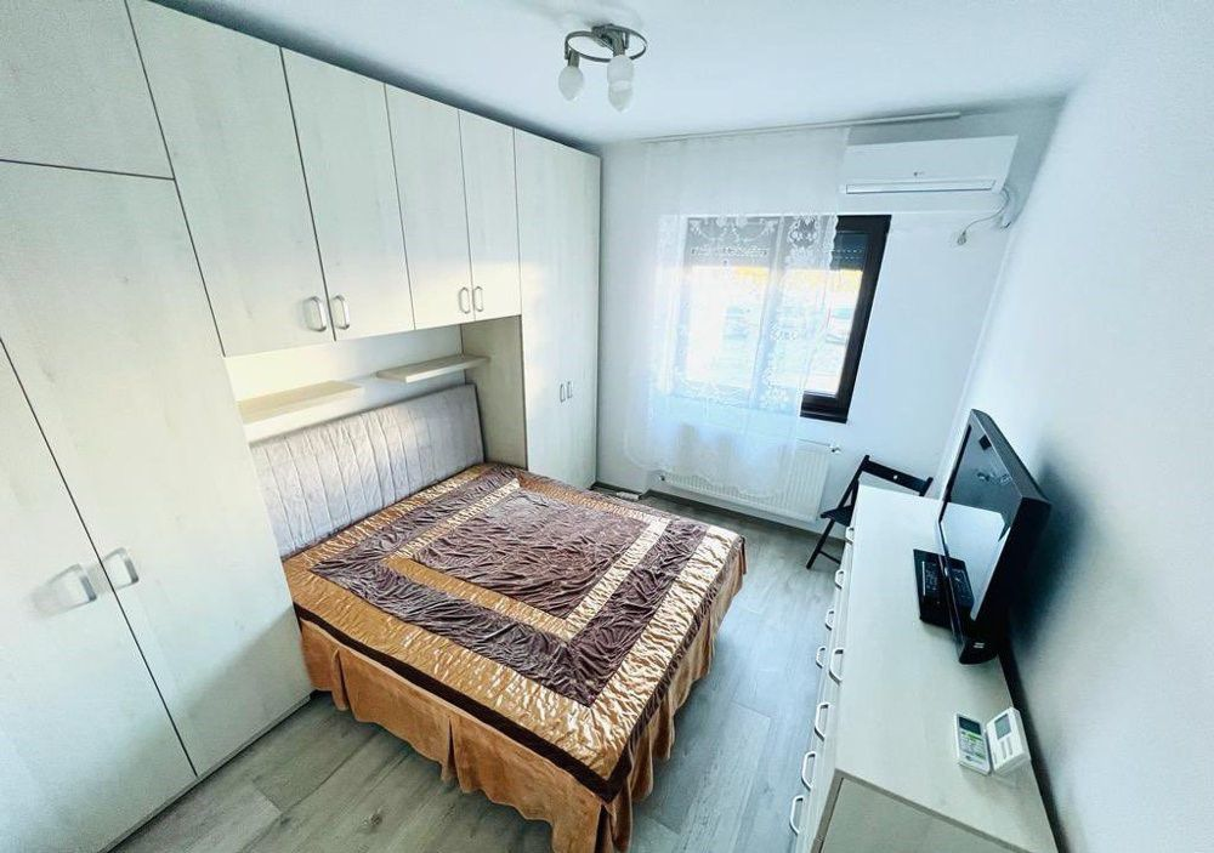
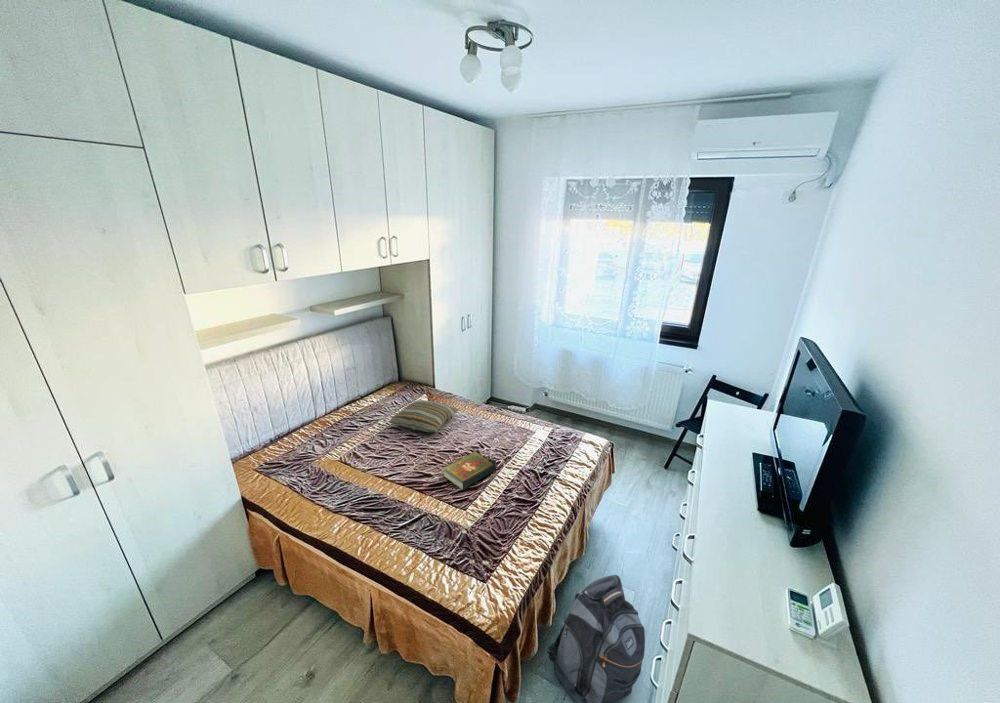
+ pillow (425, 415)
+ backpack (599, 628)
+ book (471, 468)
